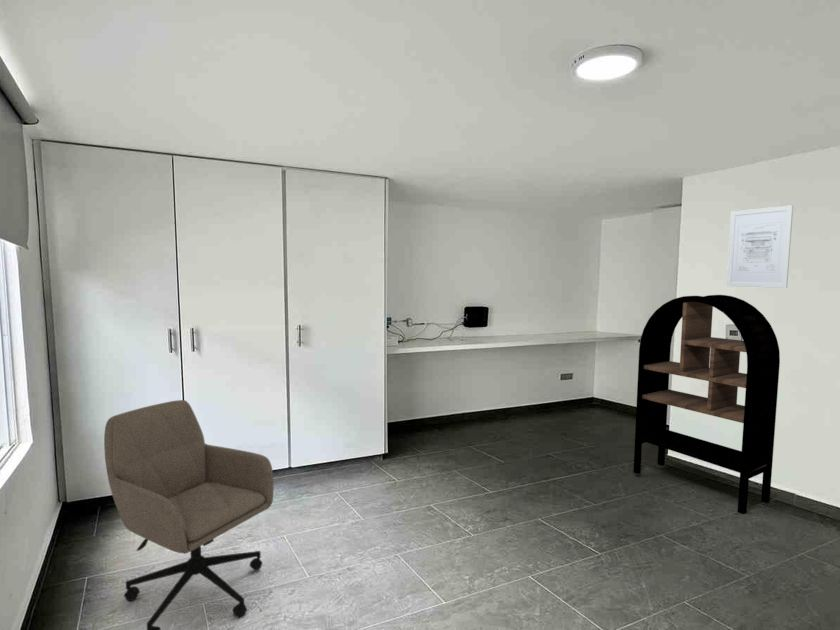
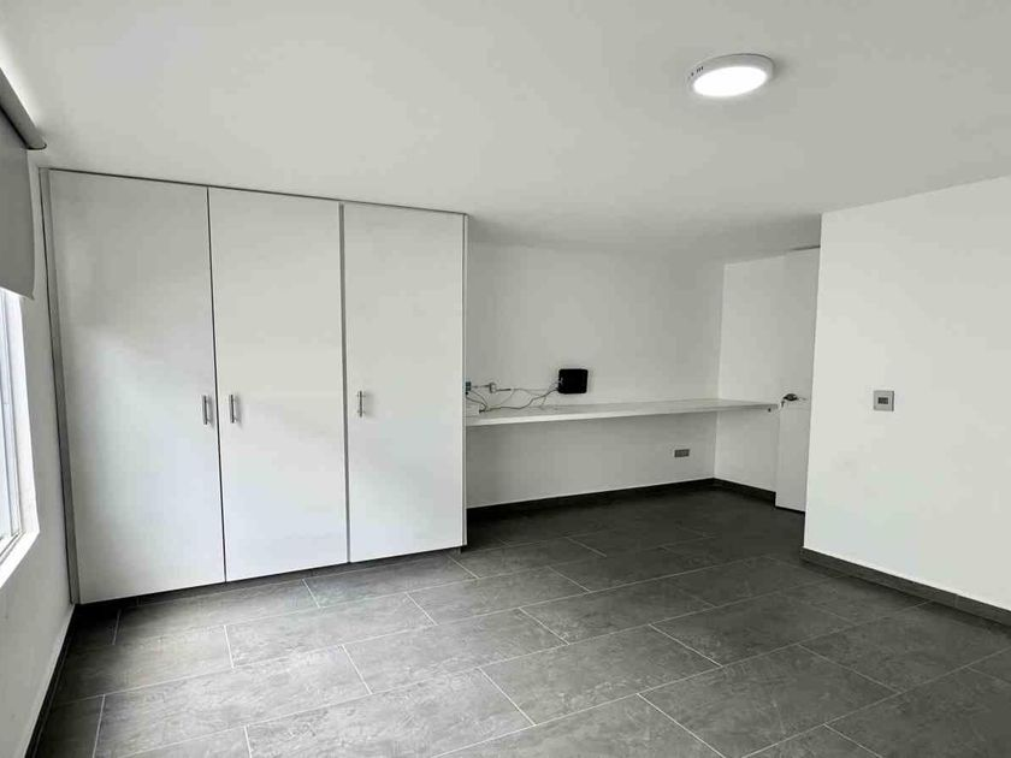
- office chair (191, 505)
- wall art (757, 248)
- bookshelf (701, 396)
